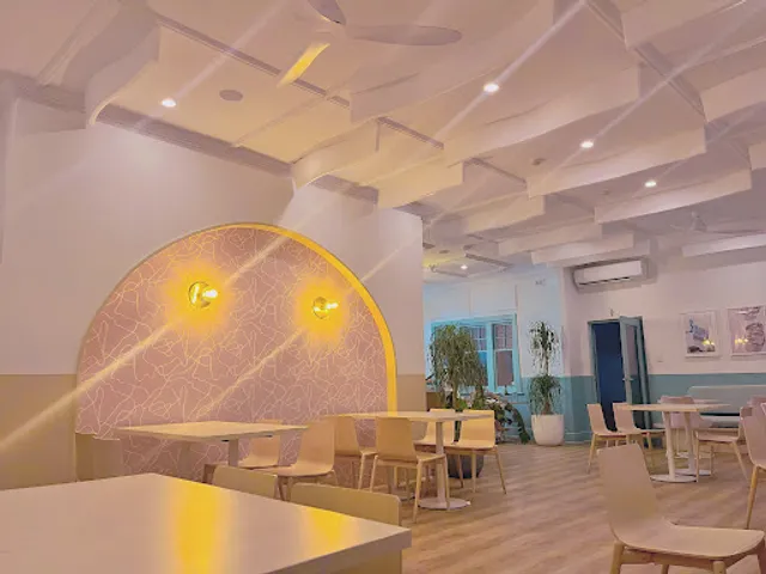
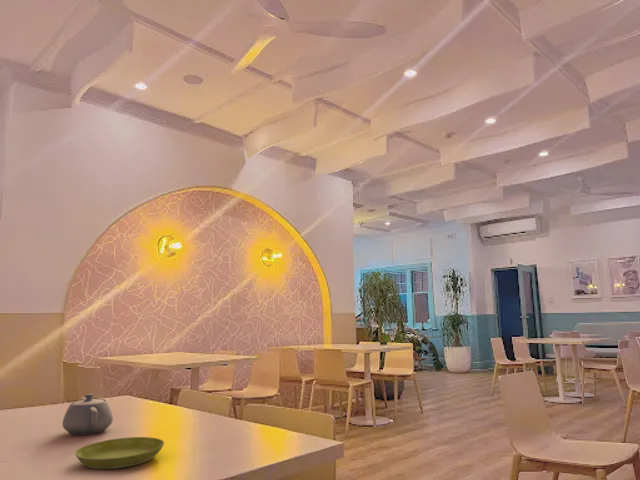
+ saucer (120, 453)
+ teapot (87, 412)
